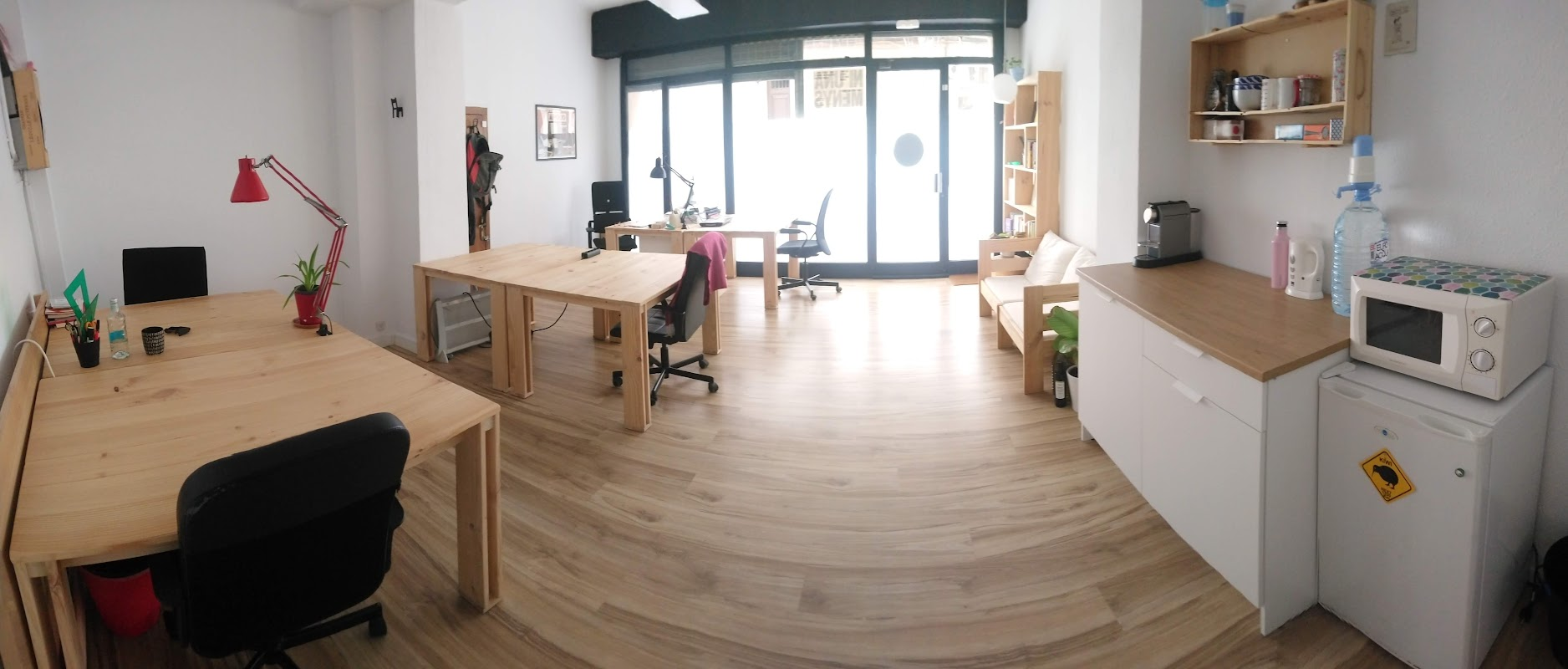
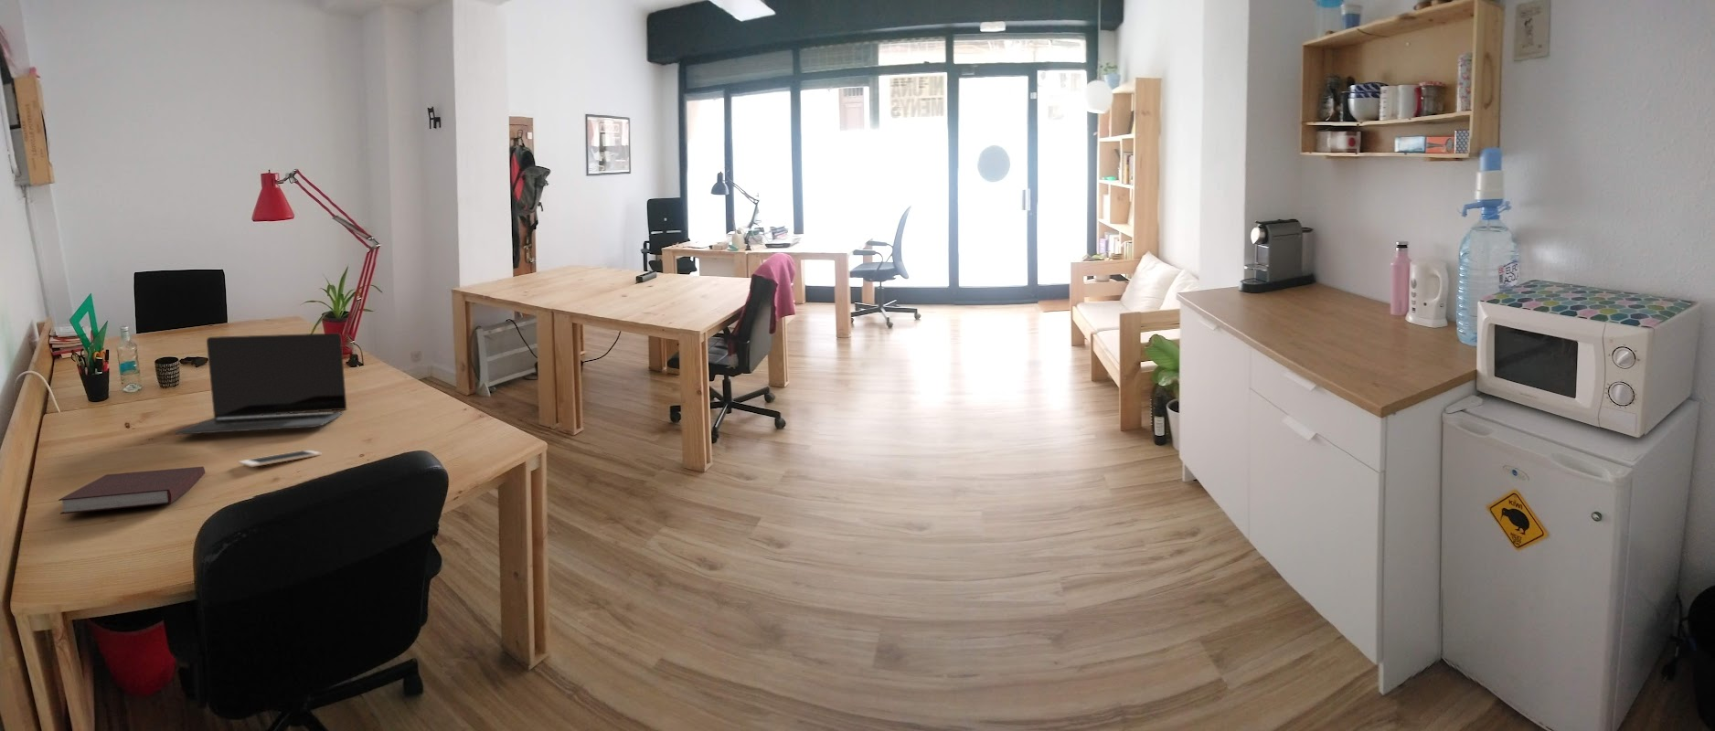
+ notebook (137, 488)
+ cell phone (281, 458)
+ laptop (262, 381)
